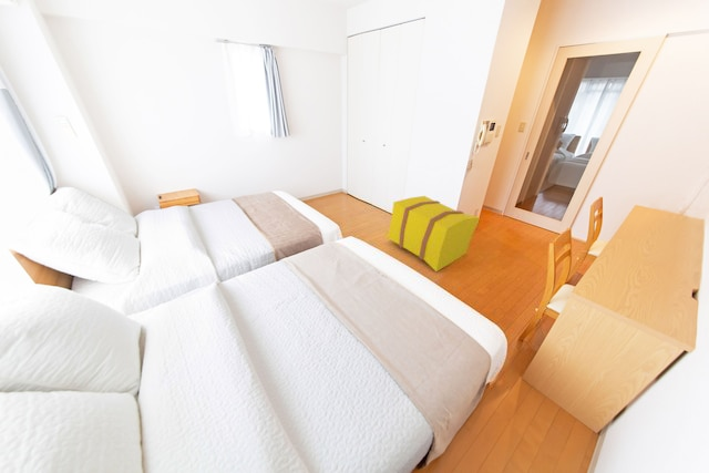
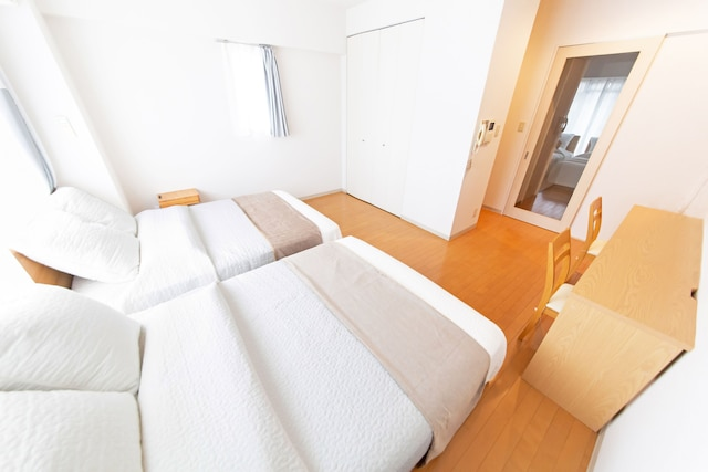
- suitcase (430, 228)
